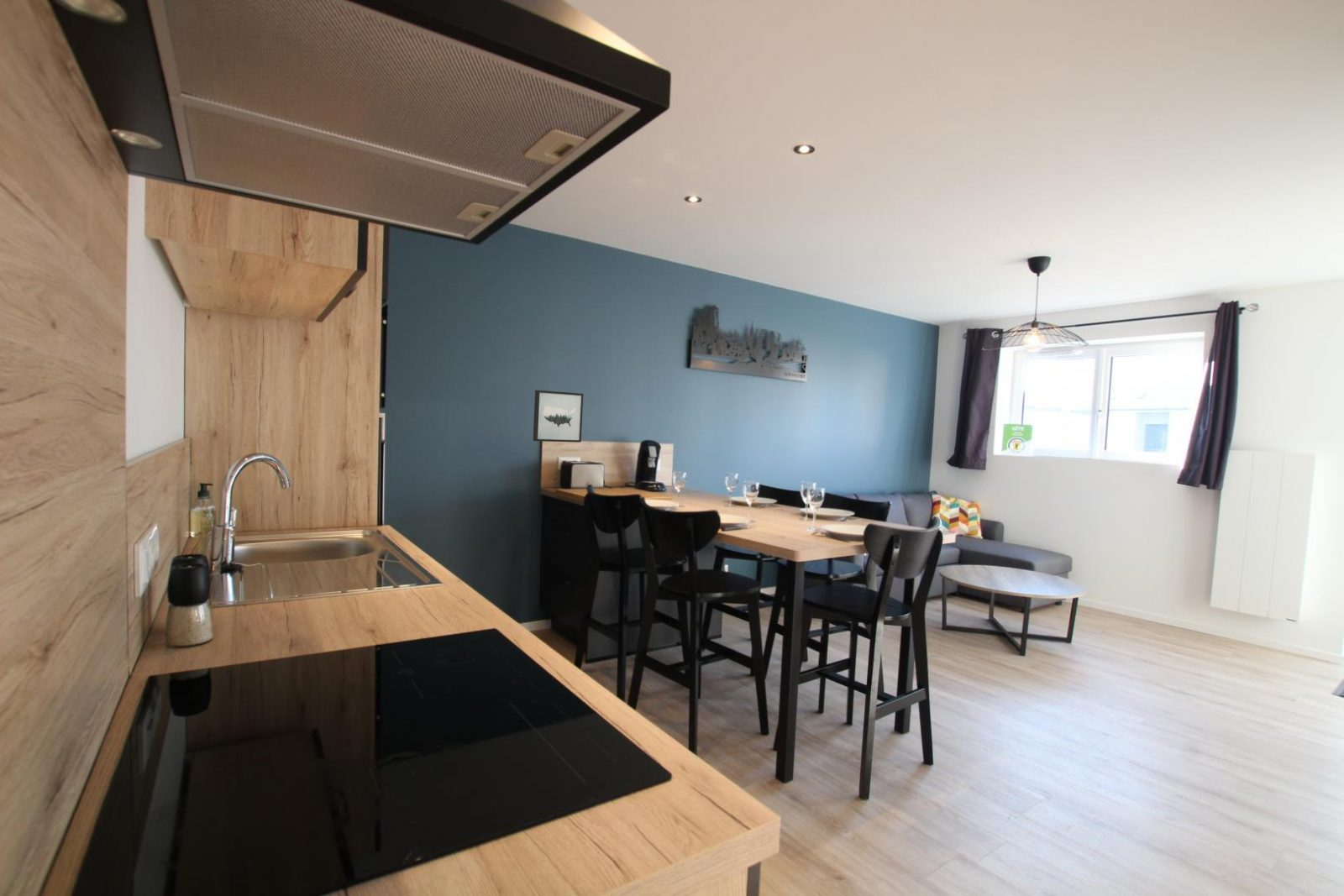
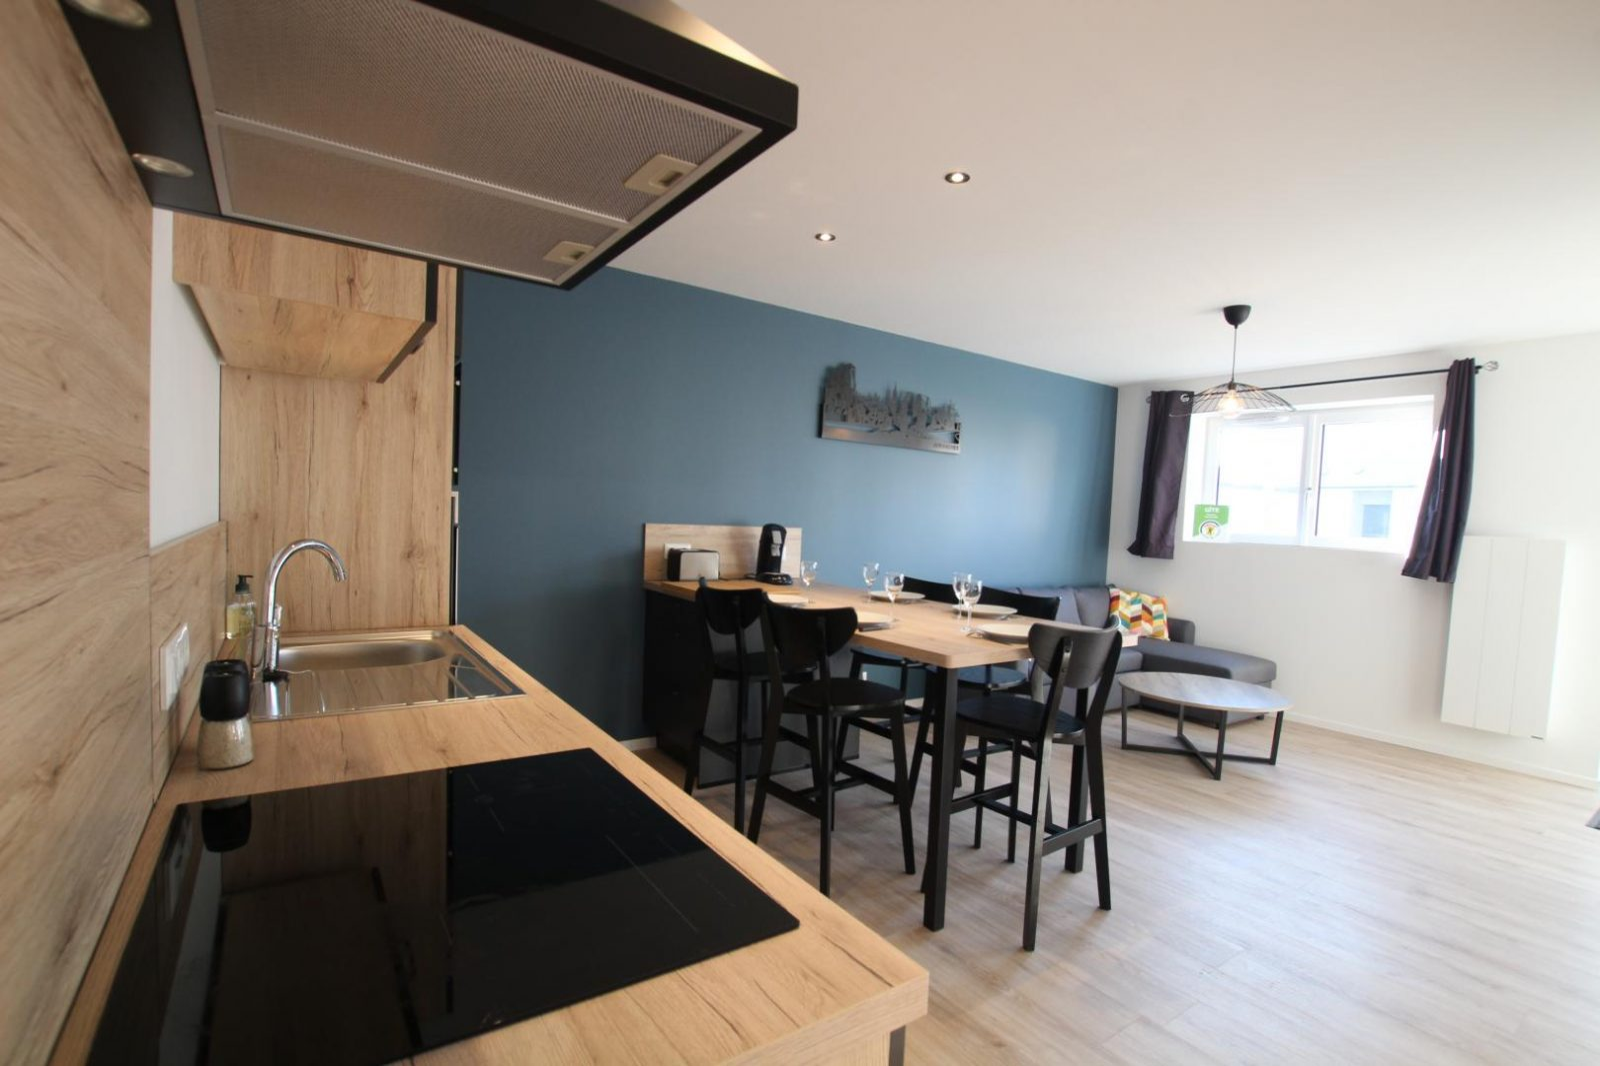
- wall art (559, 417)
